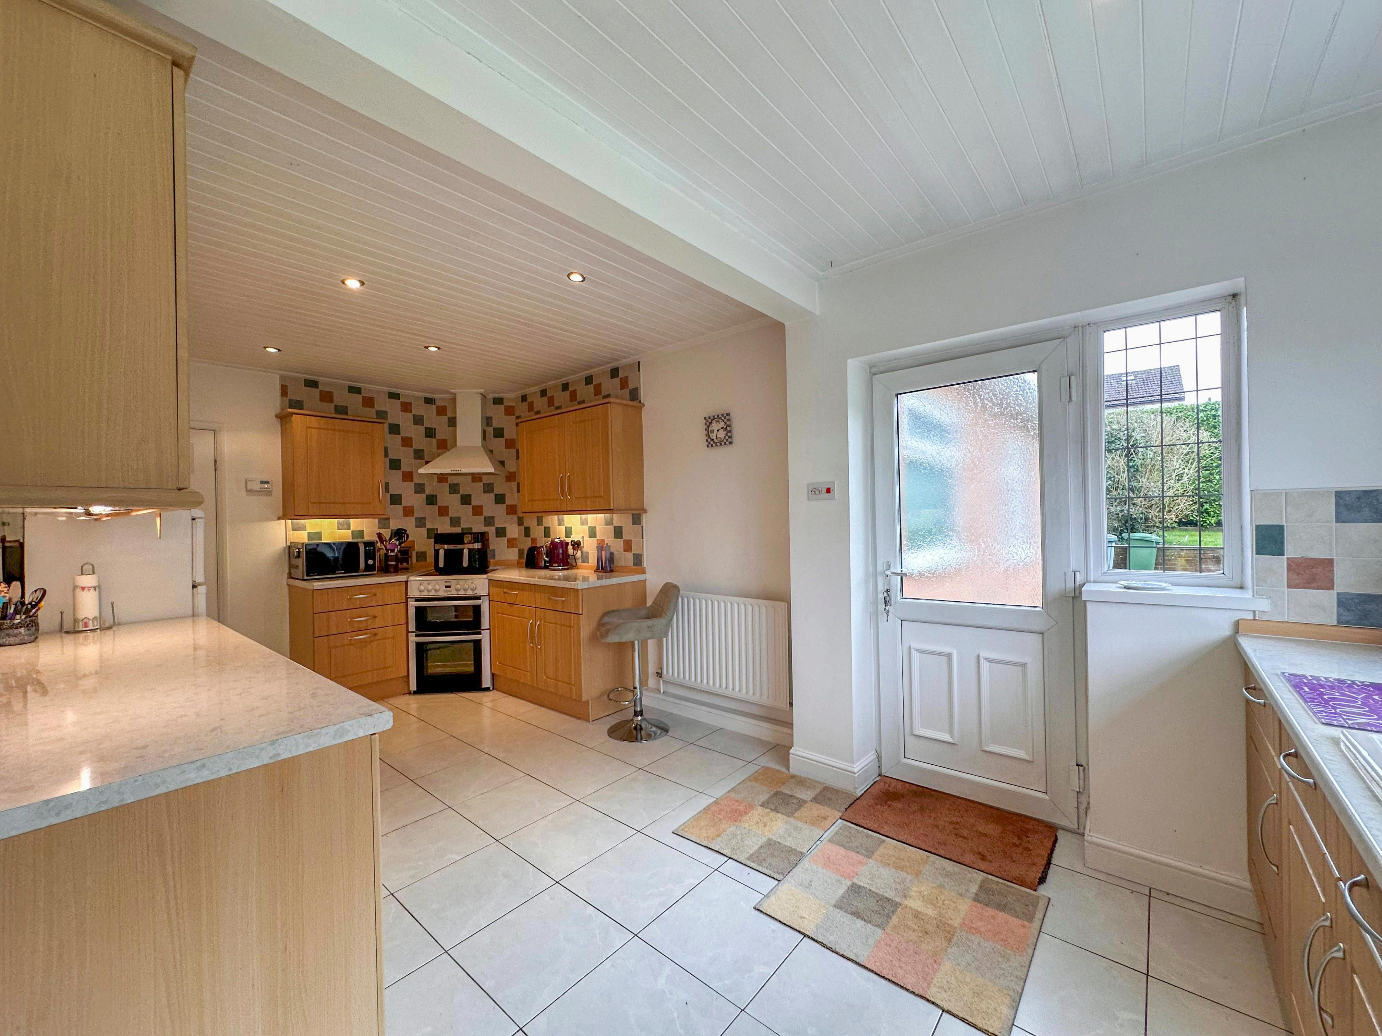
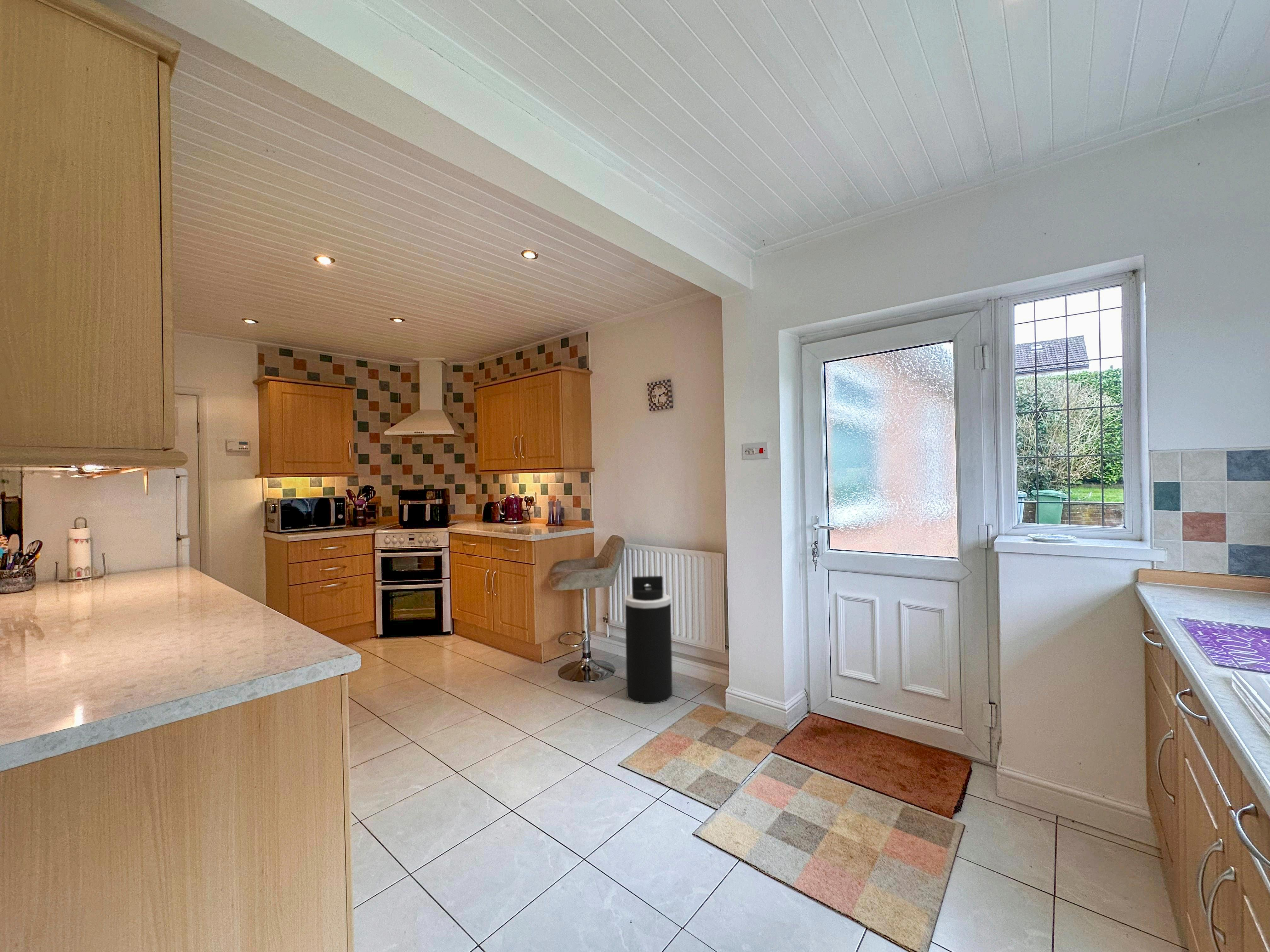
+ trash can (648, 635)
